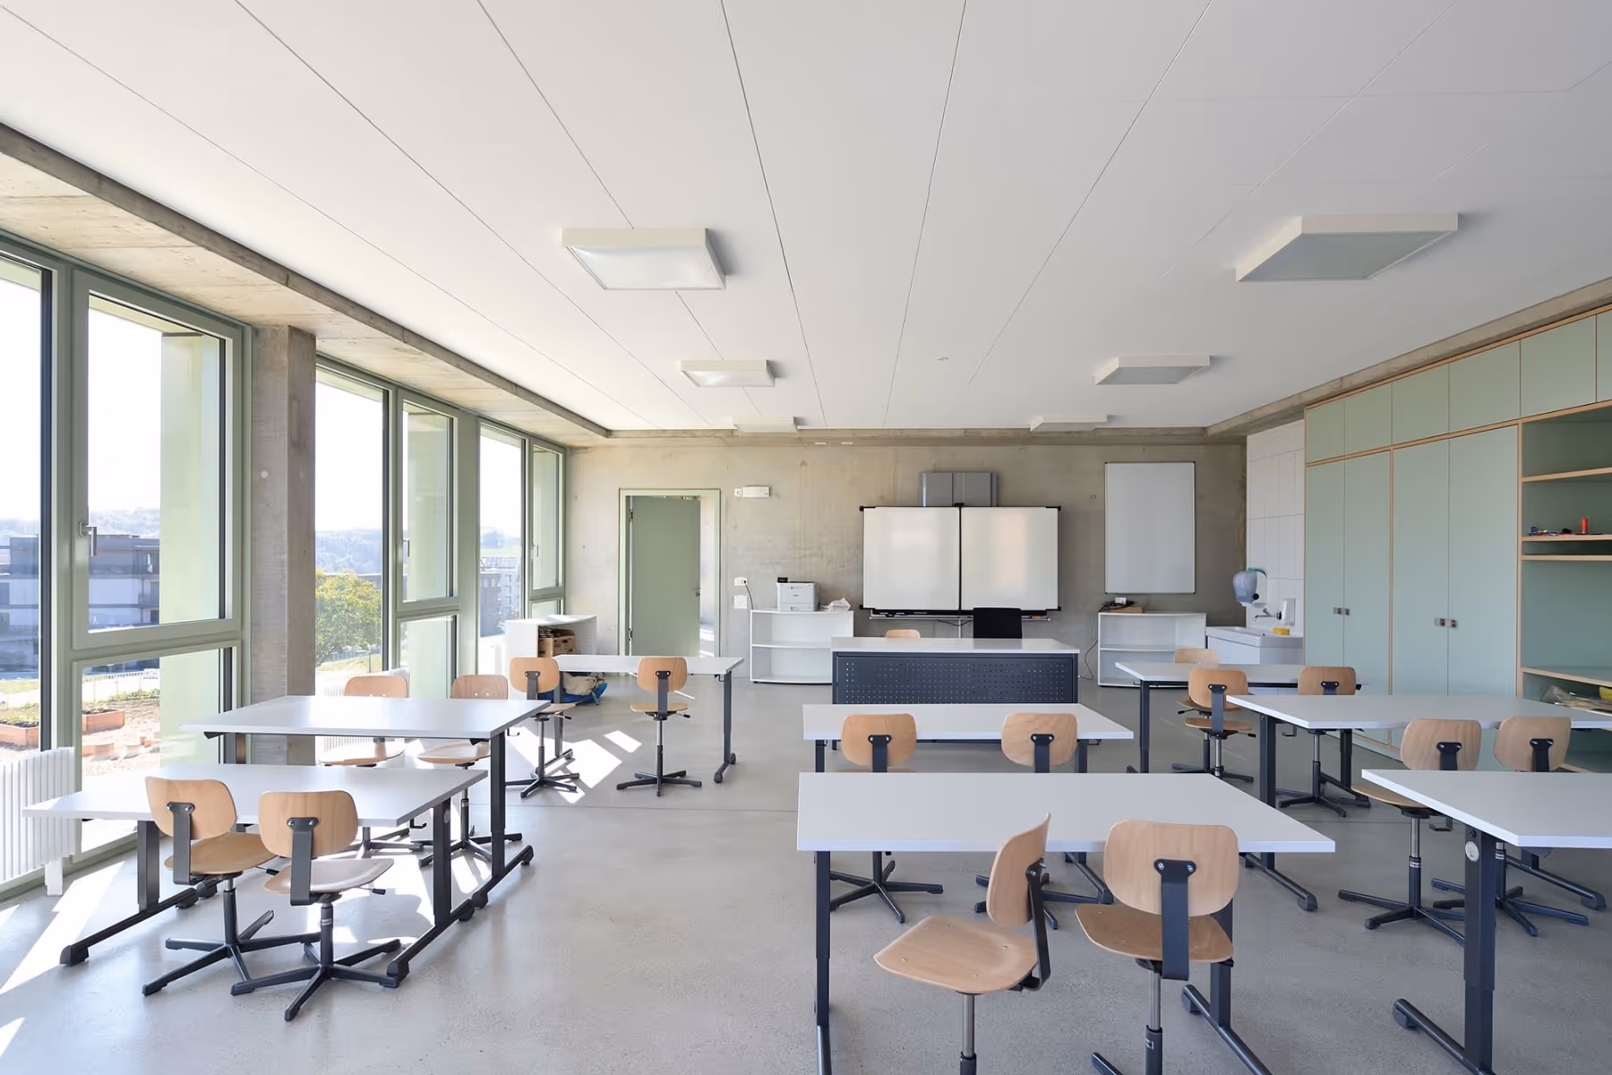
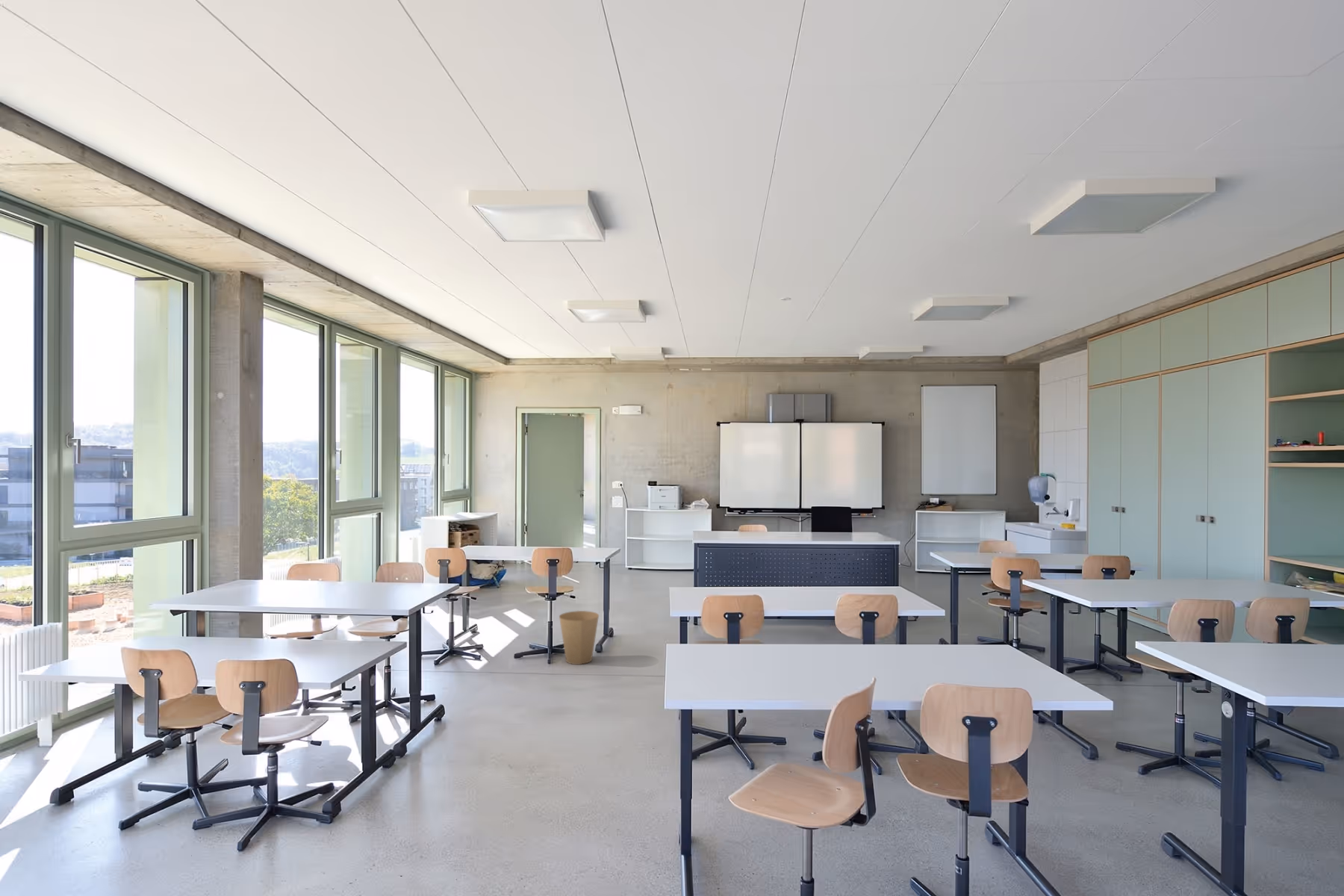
+ trash can (579, 638)
